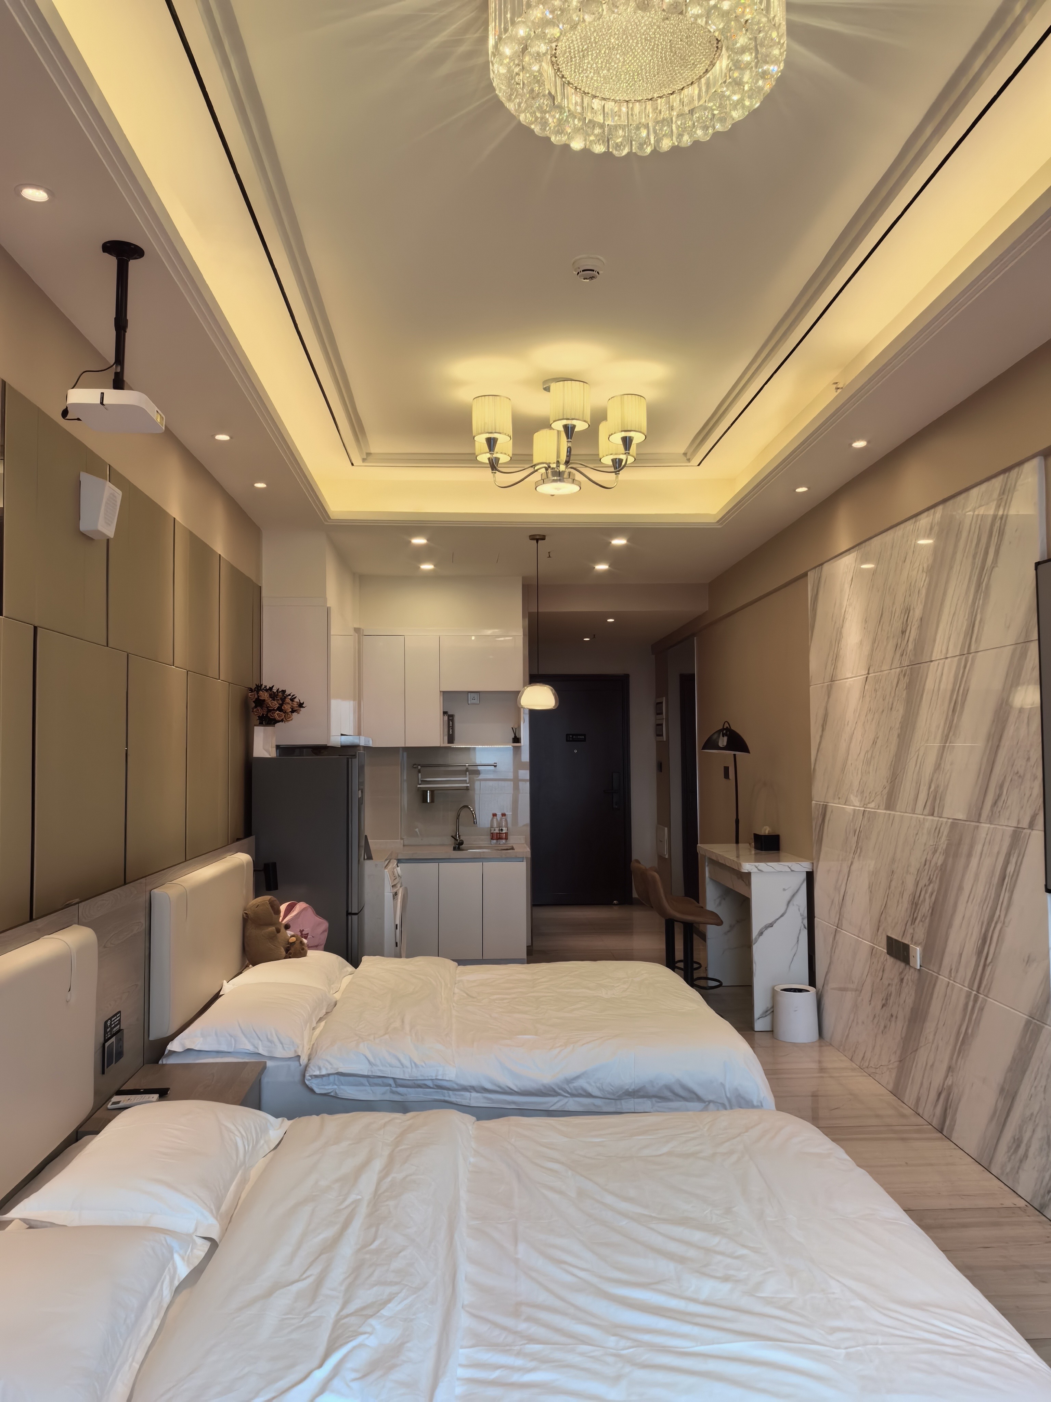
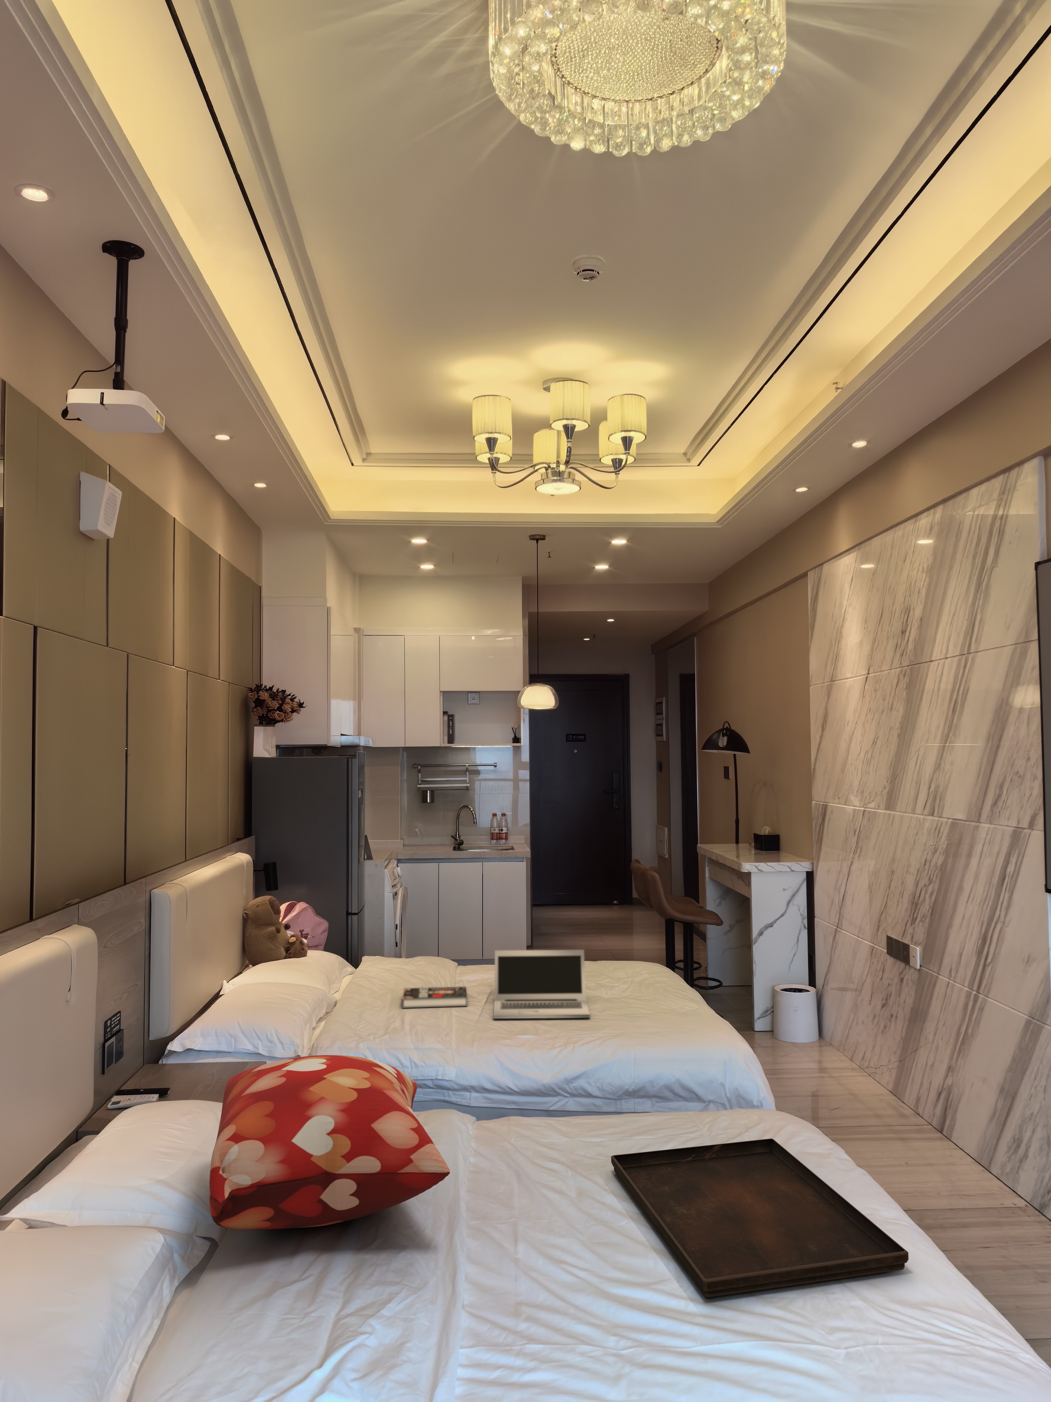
+ laptop (540, 983)
+ decorative pillow (328, 1135)
+ book (435, 997)
+ serving tray (744, 1208)
